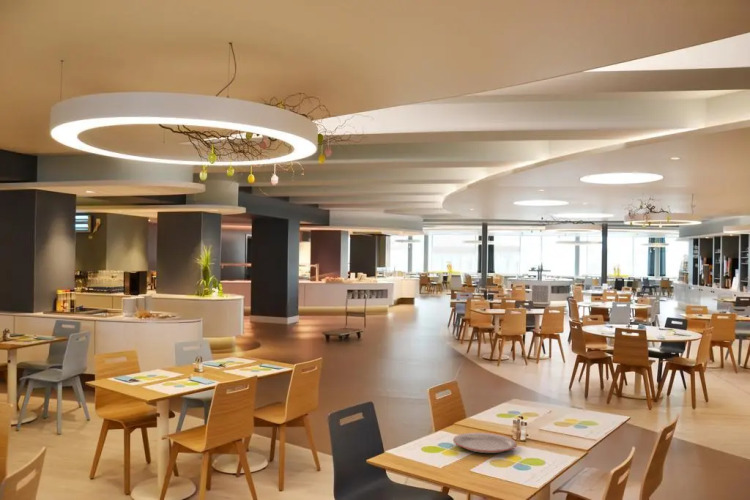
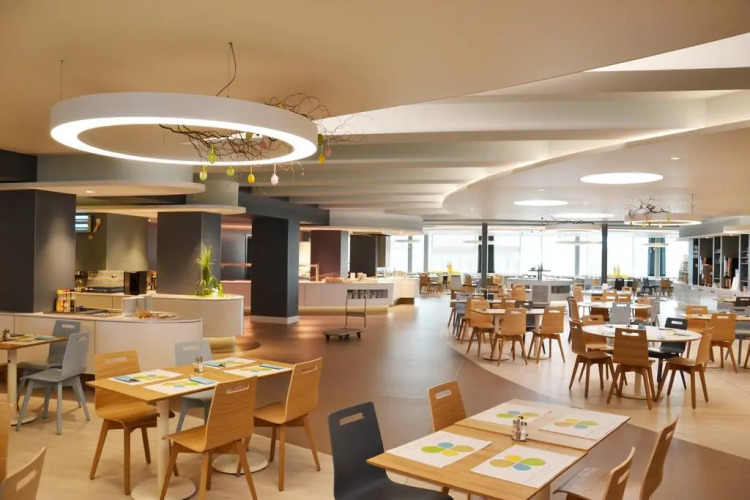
- plate (484, 443)
